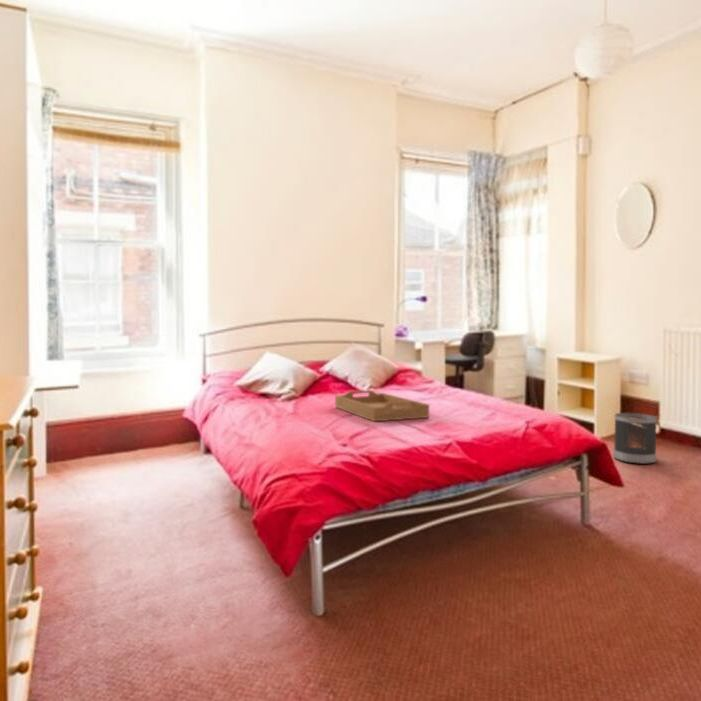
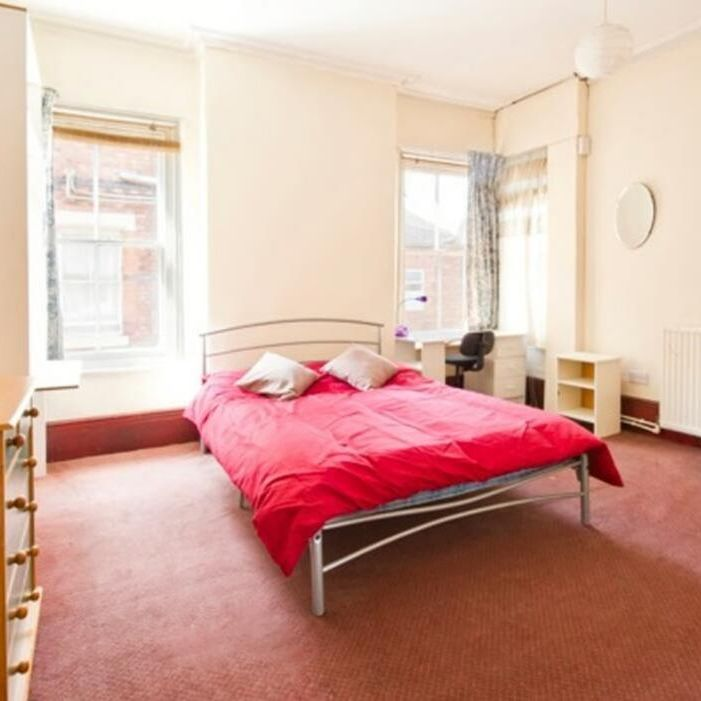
- wastebasket (635, 437)
- serving tray (379, 404)
